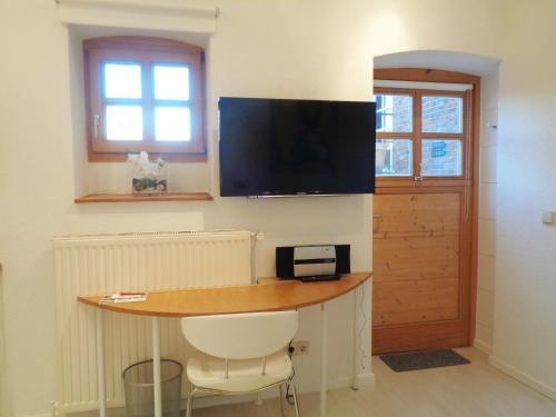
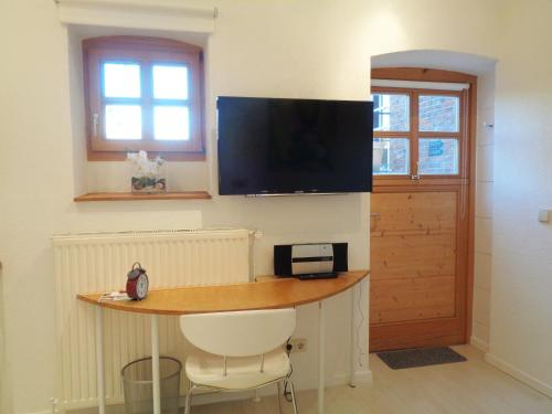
+ alarm clock (137, 279)
